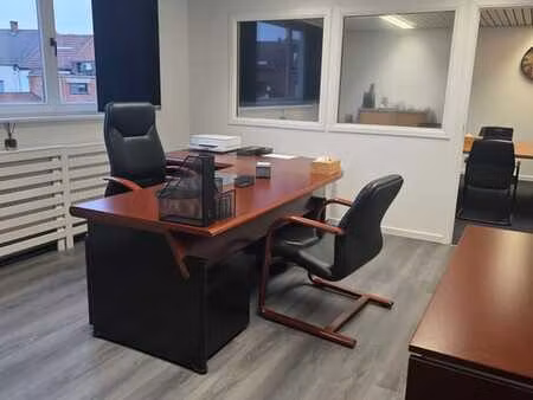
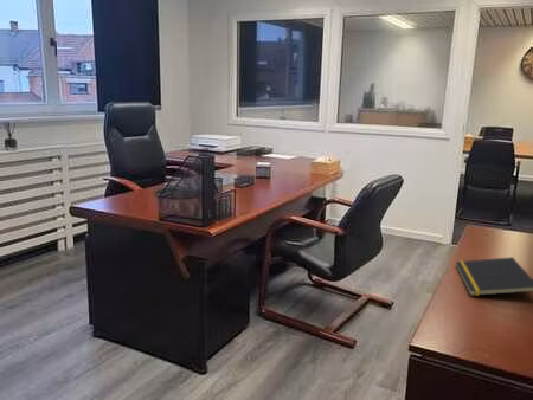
+ notepad (493, 275)
